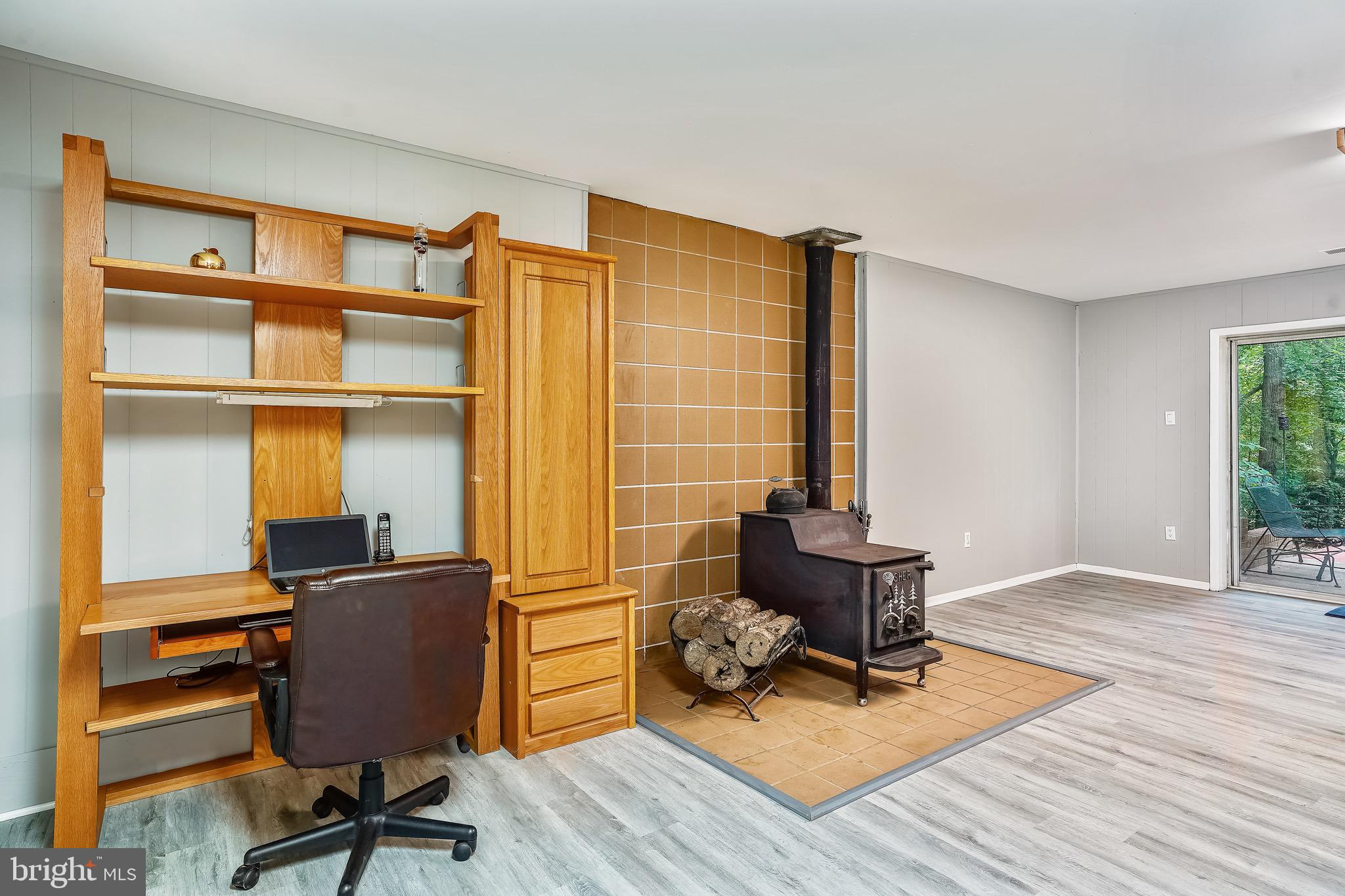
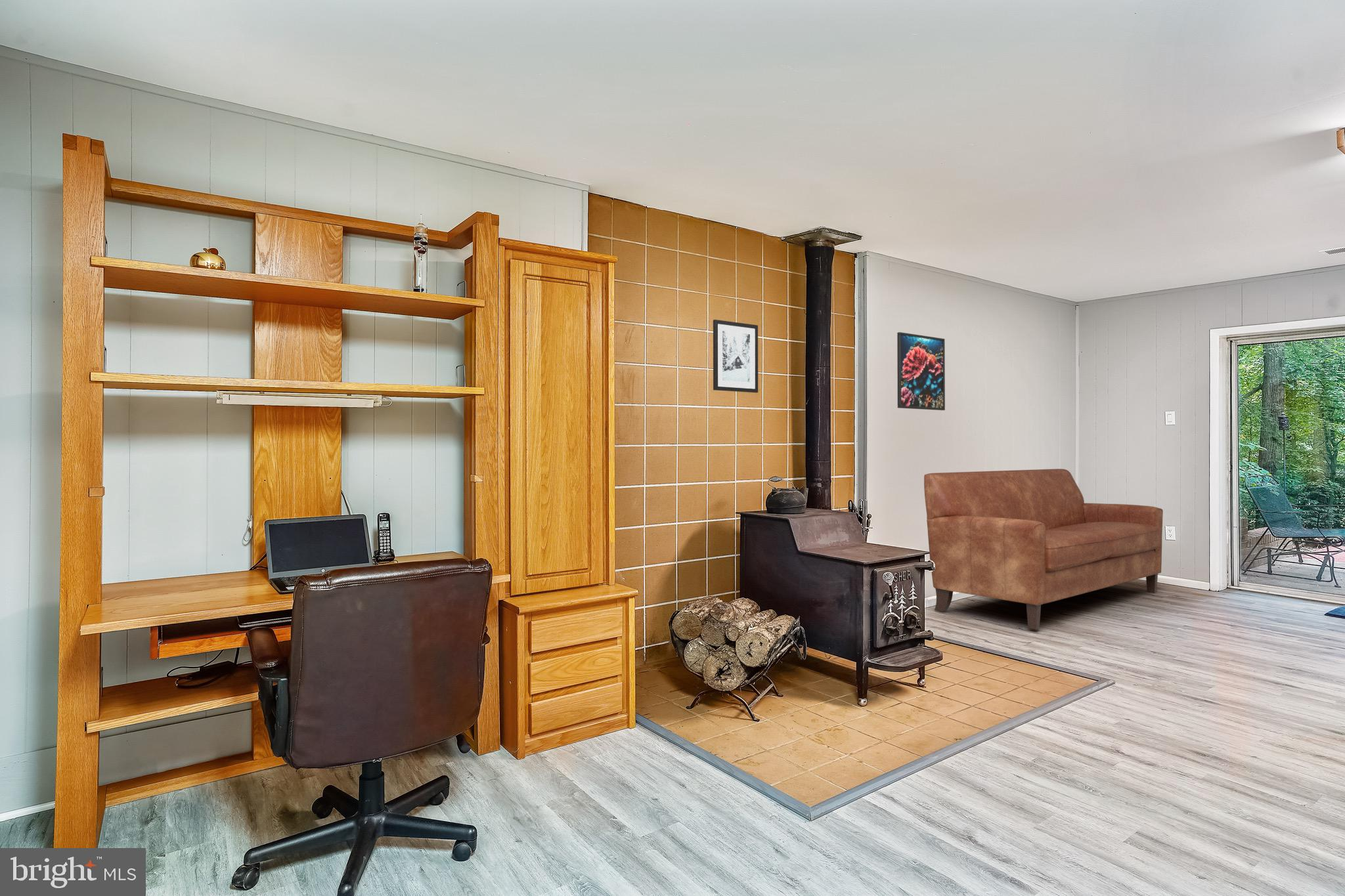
+ wall art (736, 356)
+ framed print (921, 372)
+ sofa (1053, 536)
